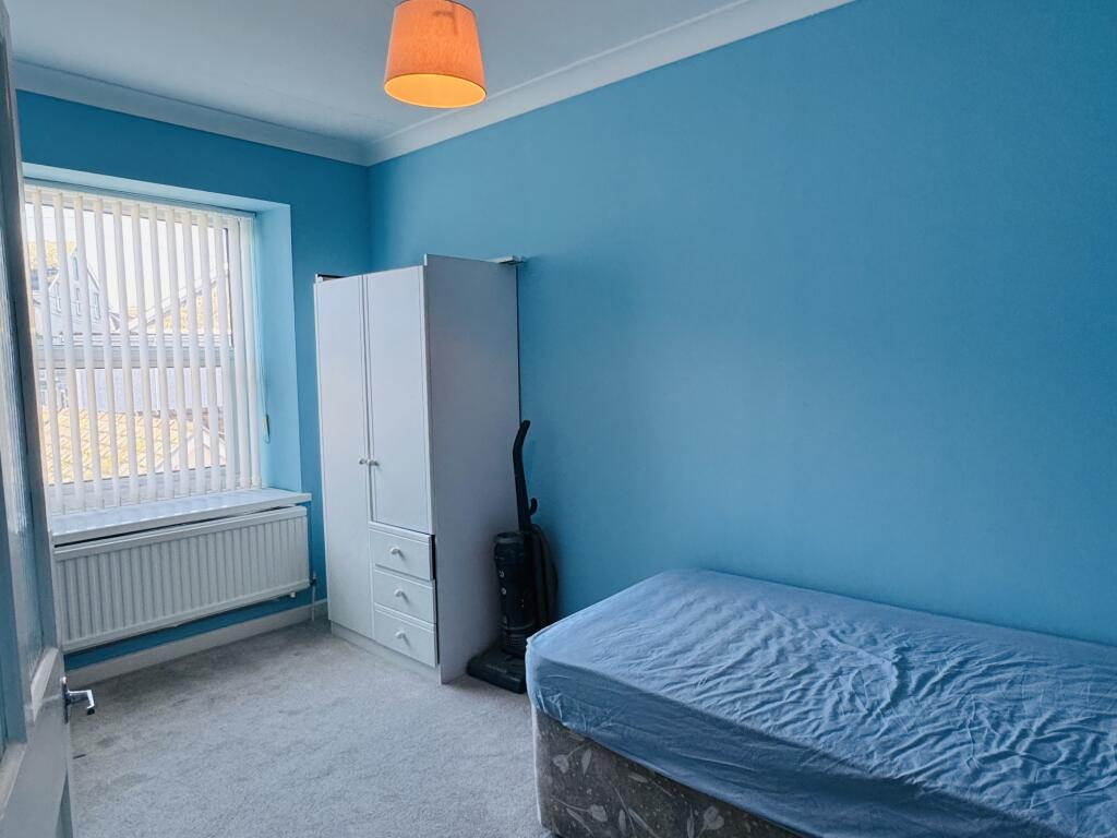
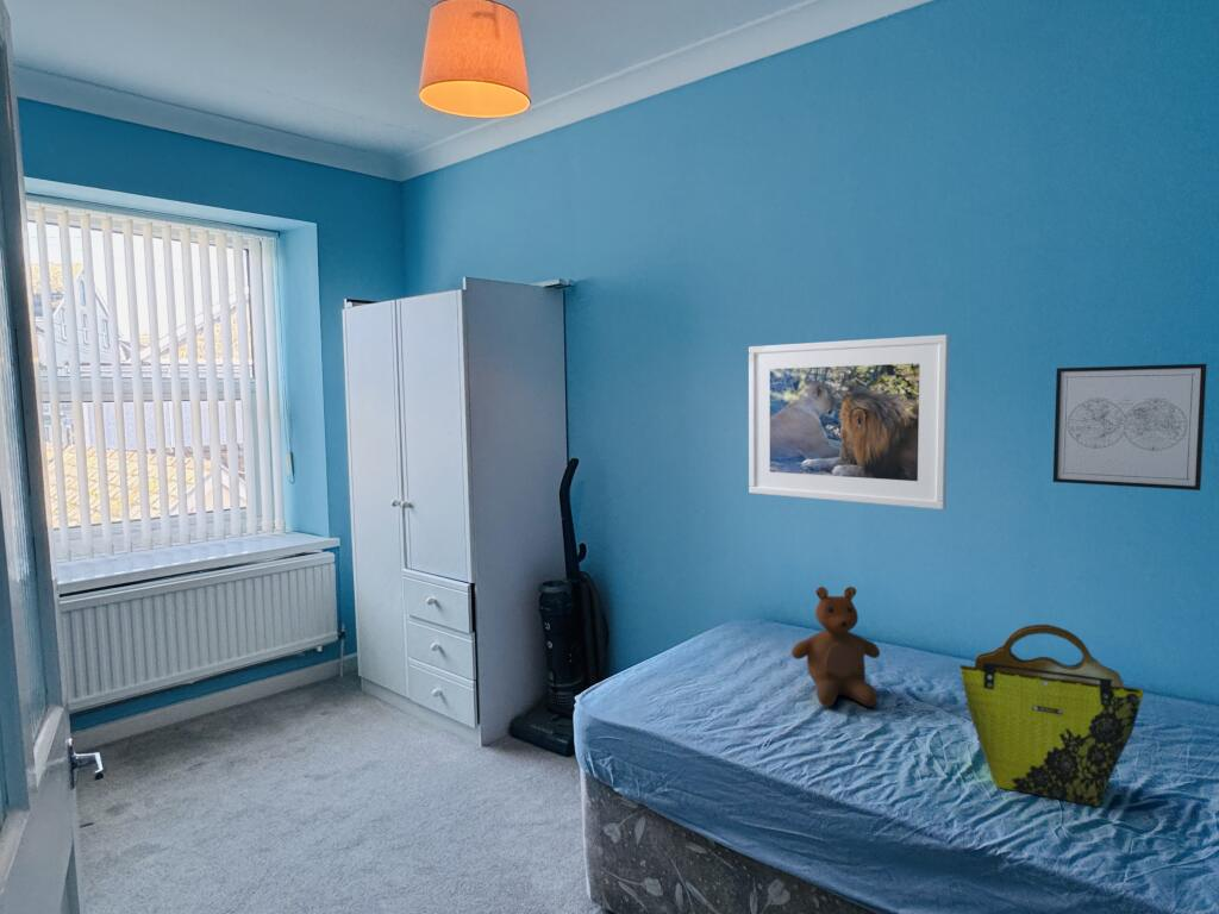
+ teddy bear (839, 643)
+ wall art (1125, 426)
+ tote bag (1045, 705)
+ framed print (839, 421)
